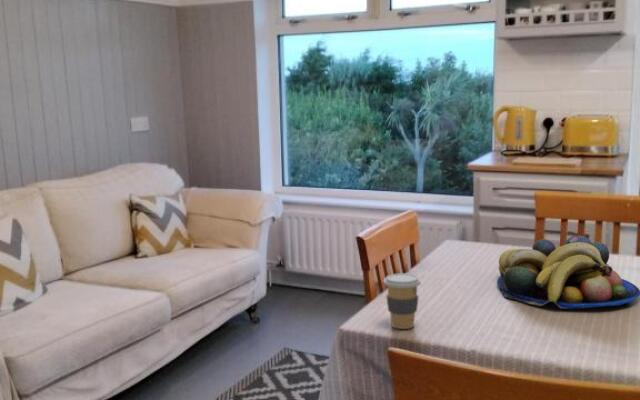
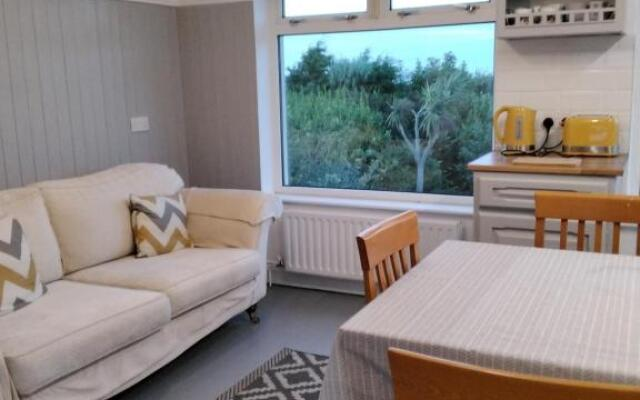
- coffee cup (402, 301)
- fruit bowl (567, 264)
